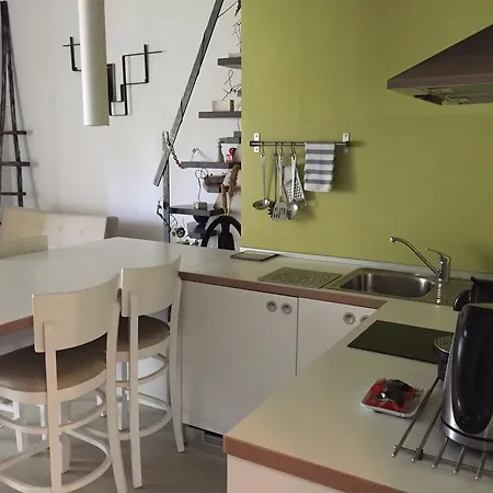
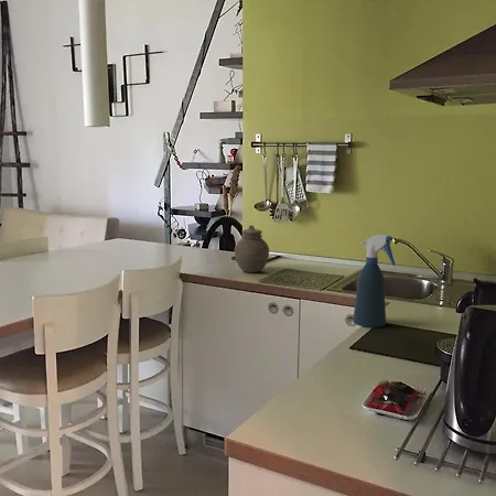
+ jar (251, 248)
+ spray bottle (374, 278)
